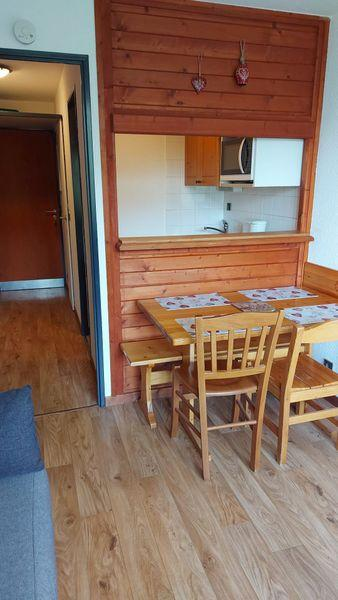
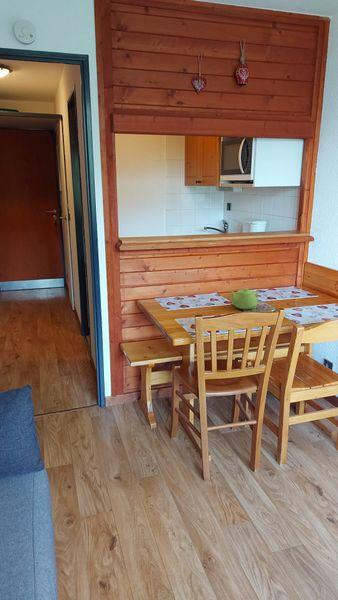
+ teapot (243, 298)
